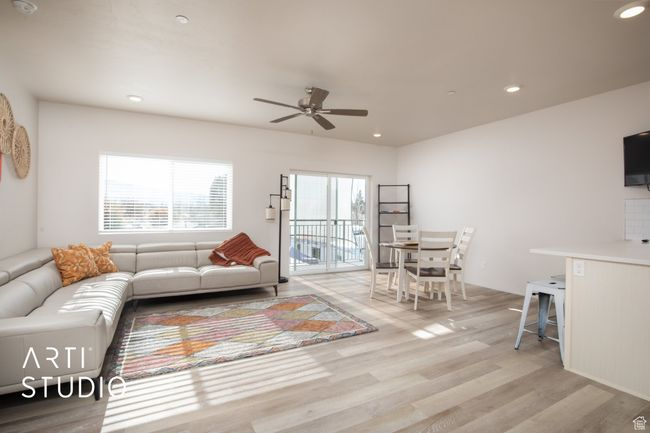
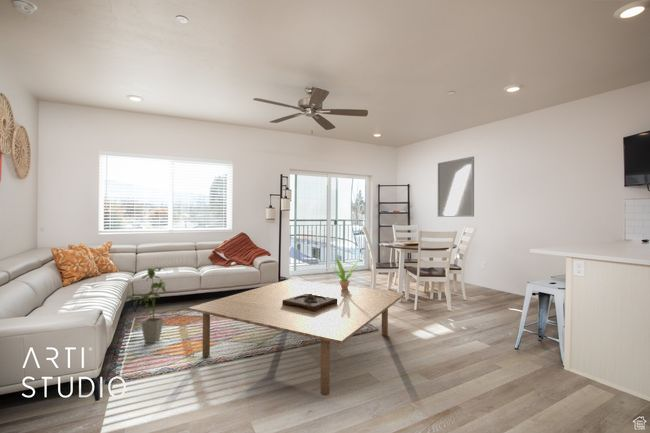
+ house plant (147, 304)
+ coffee table (306, 322)
+ home mirror (454, 188)
+ wooden tray (310, 298)
+ potted plant (344, 274)
